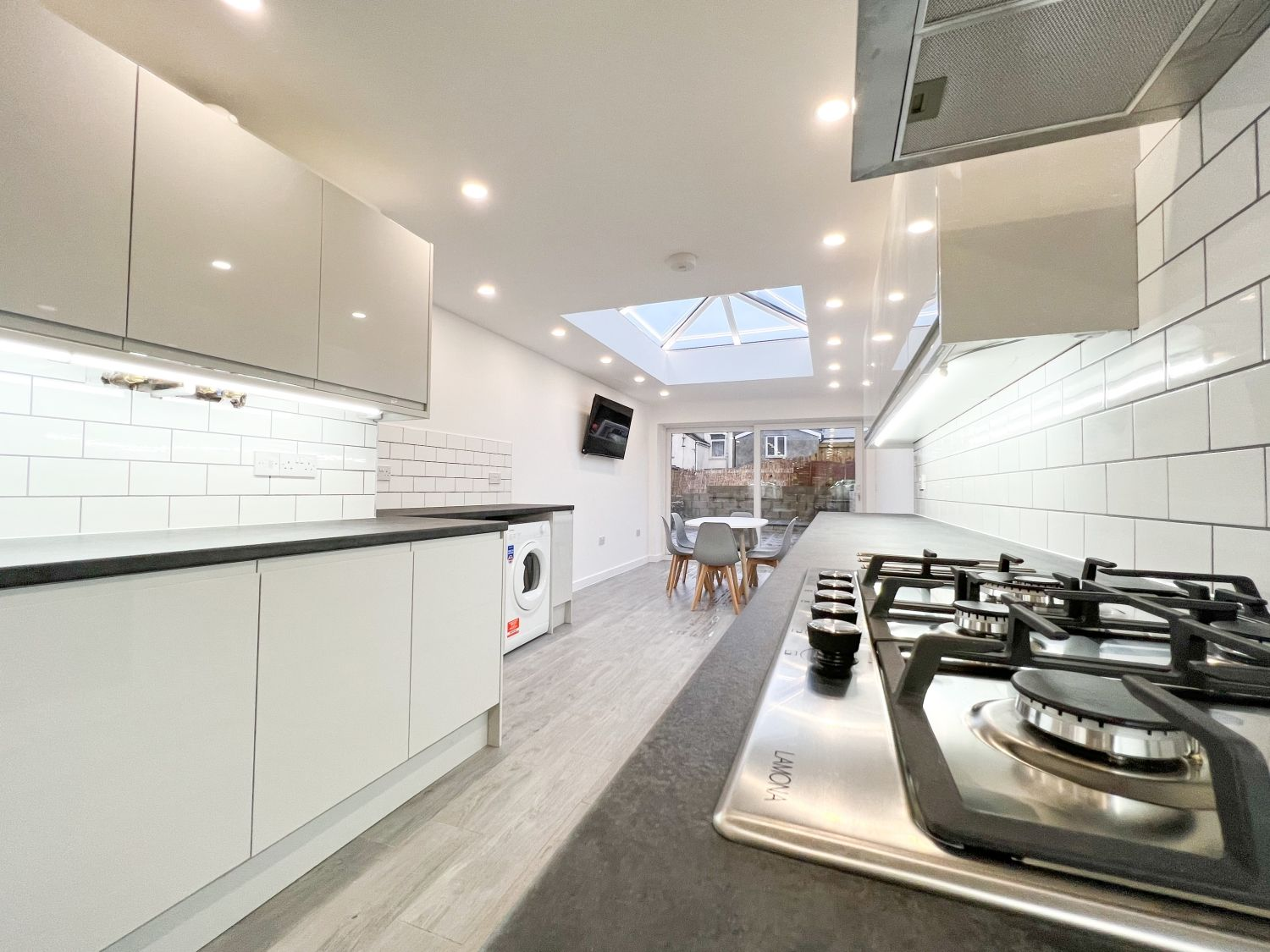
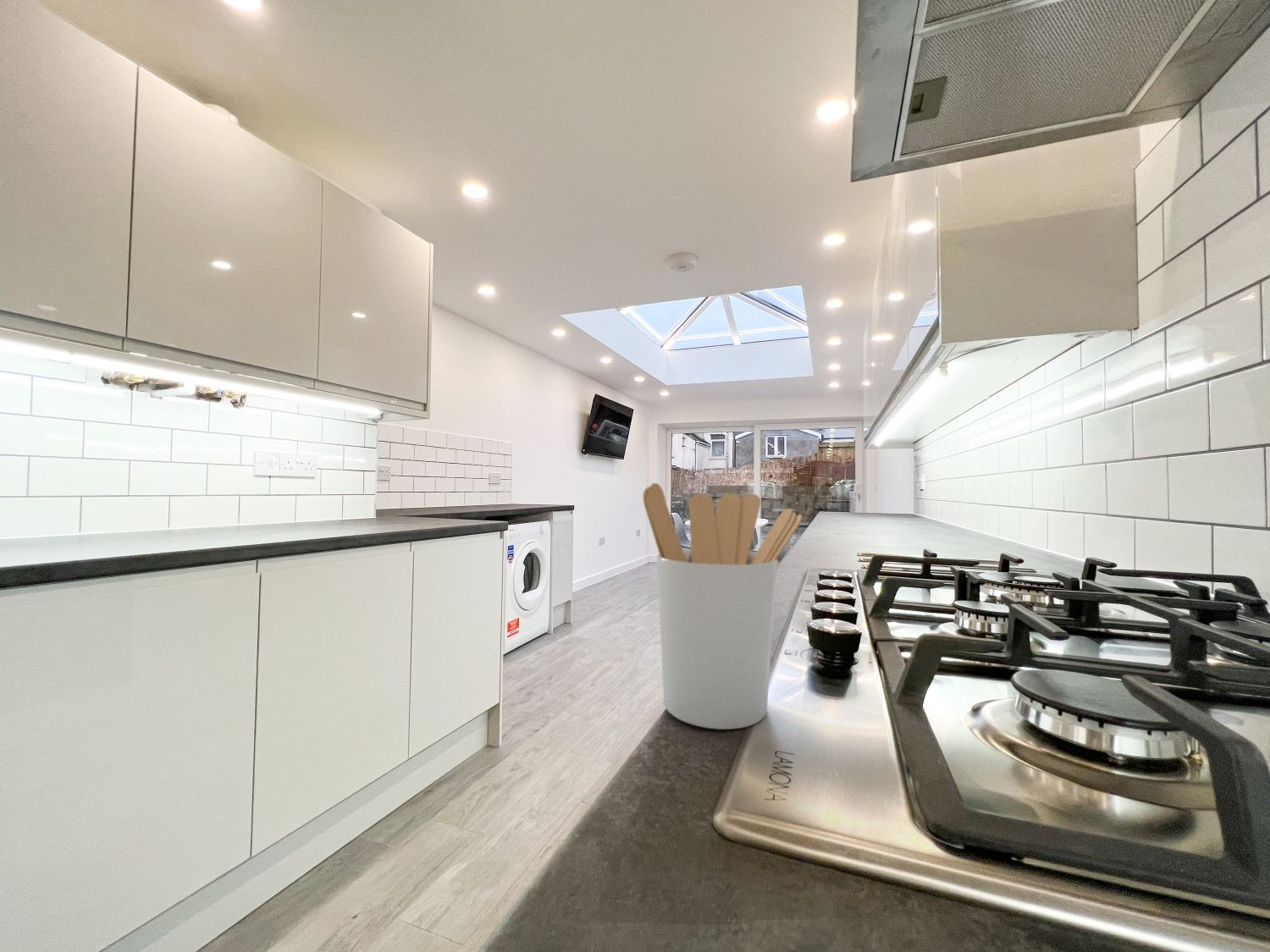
+ utensil holder (717, 587)
